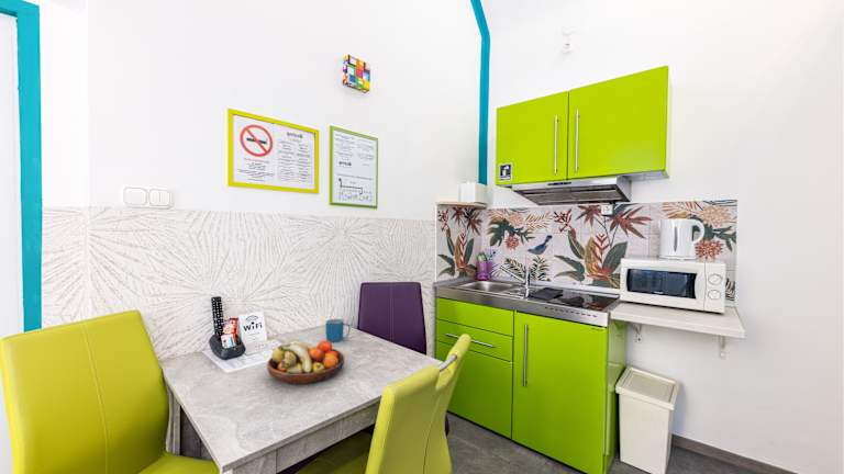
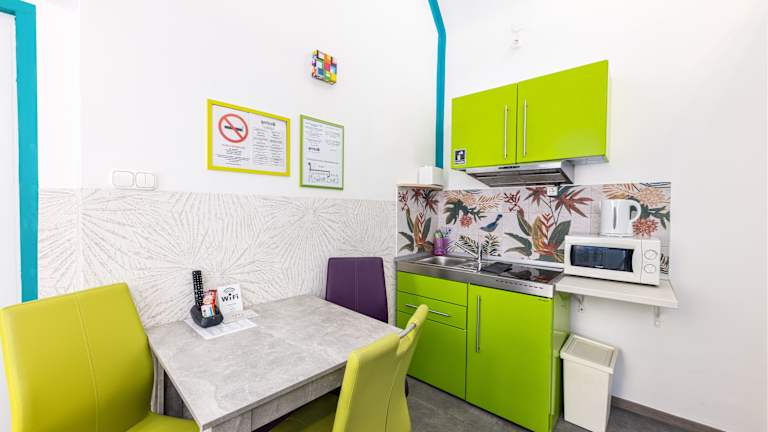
- fruit bowl (307, 356)
- mug (337, 330)
